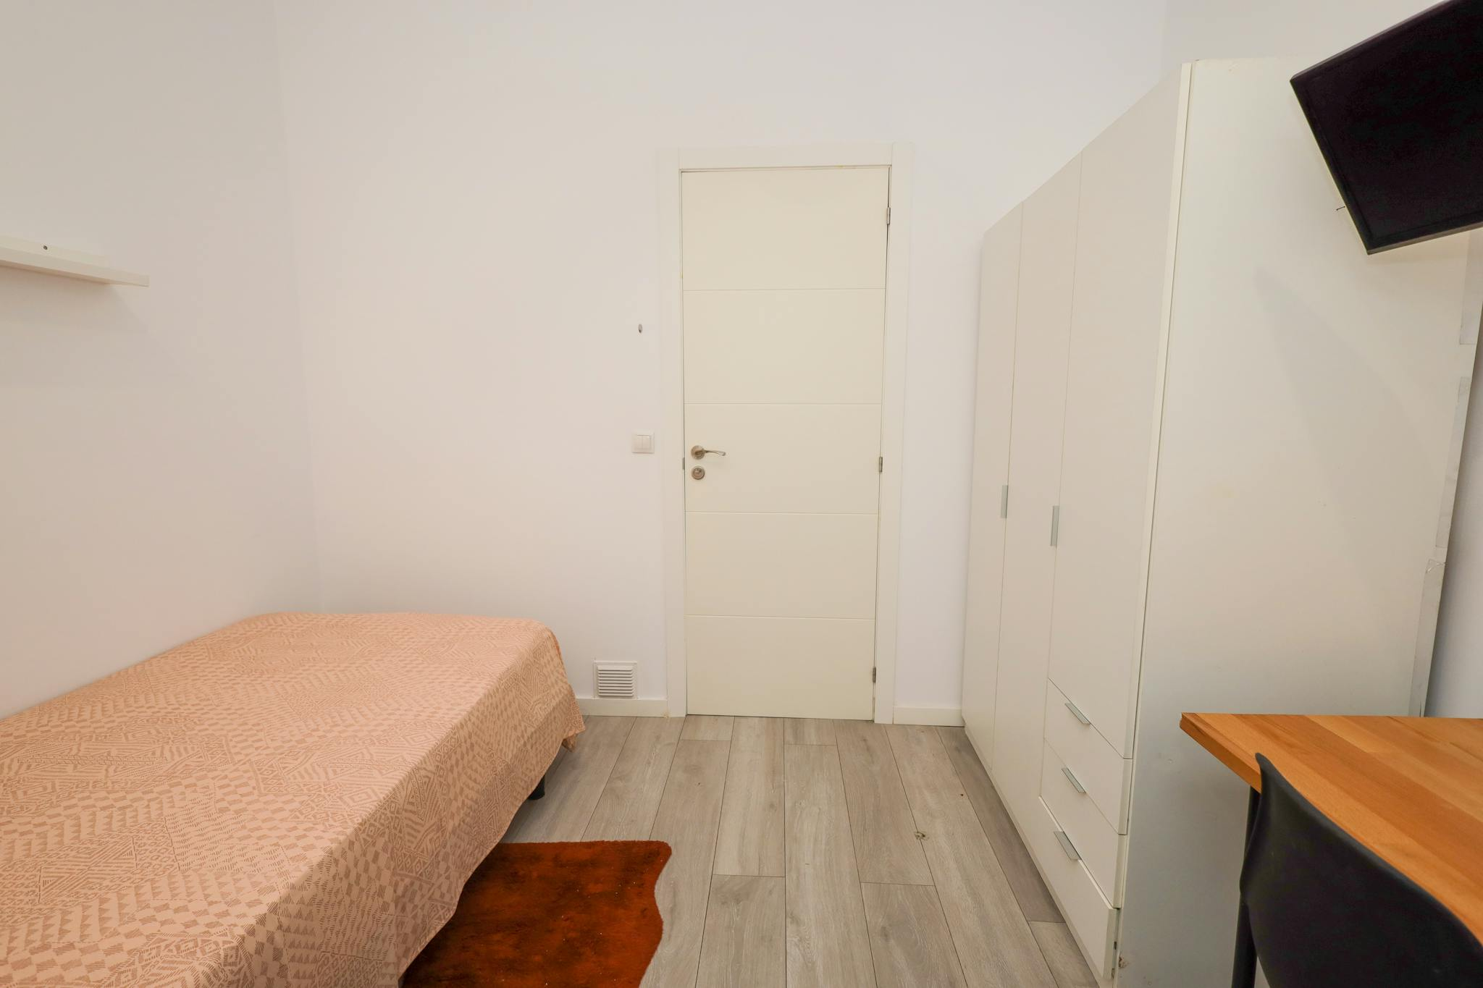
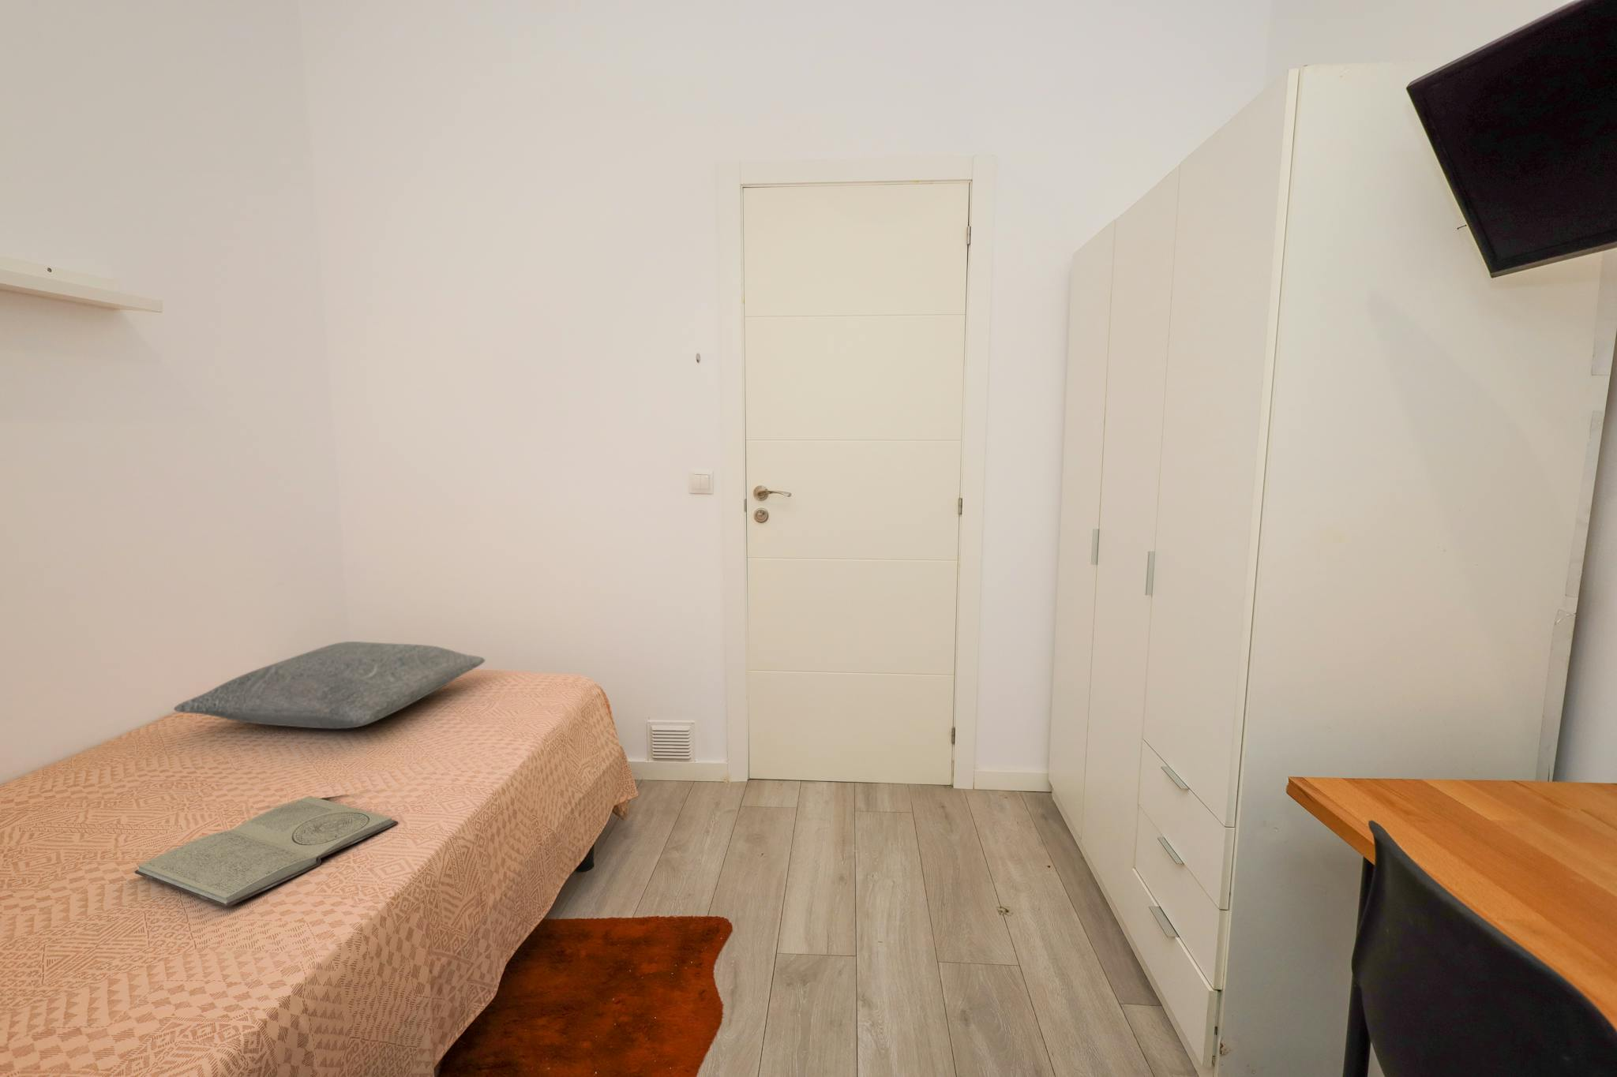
+ book (275, 841)
+ pillow (349, 680)
